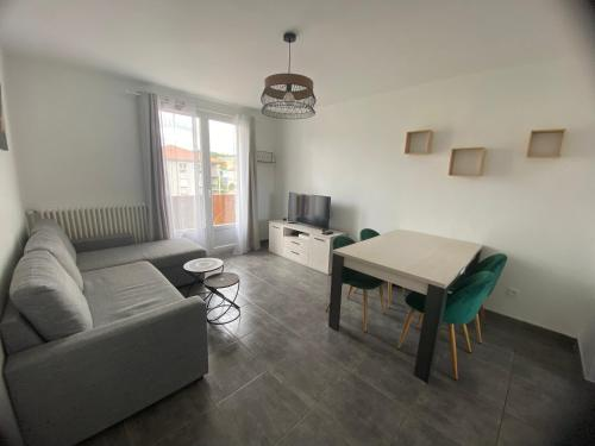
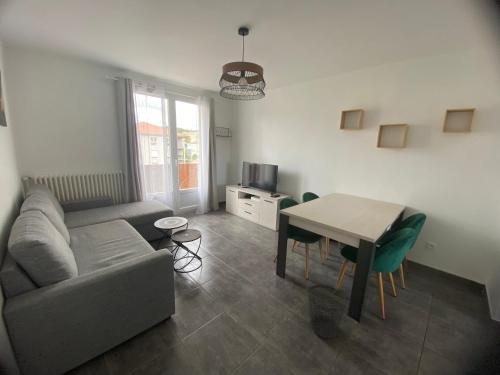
+ wastebasket (324, 312)
